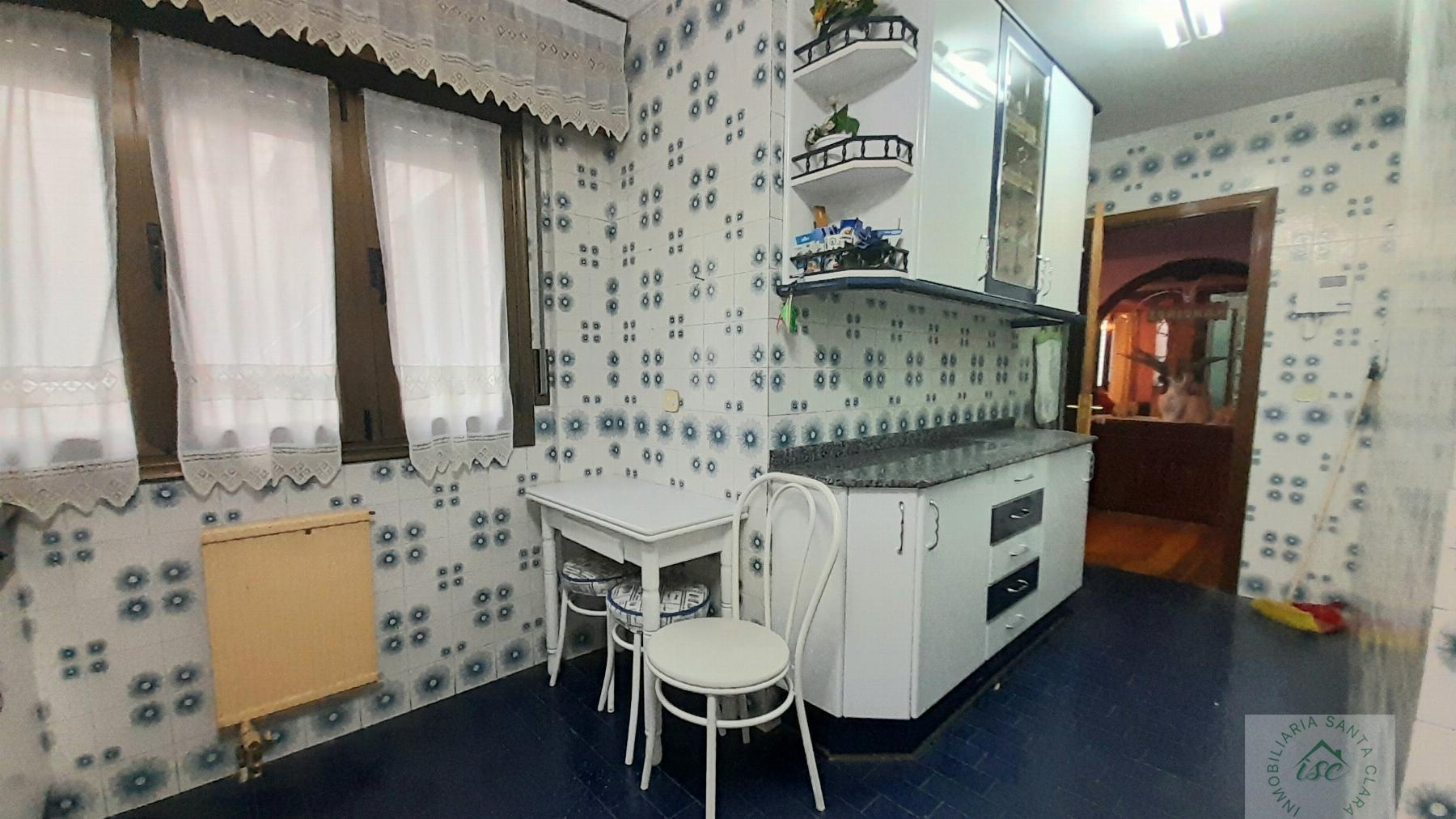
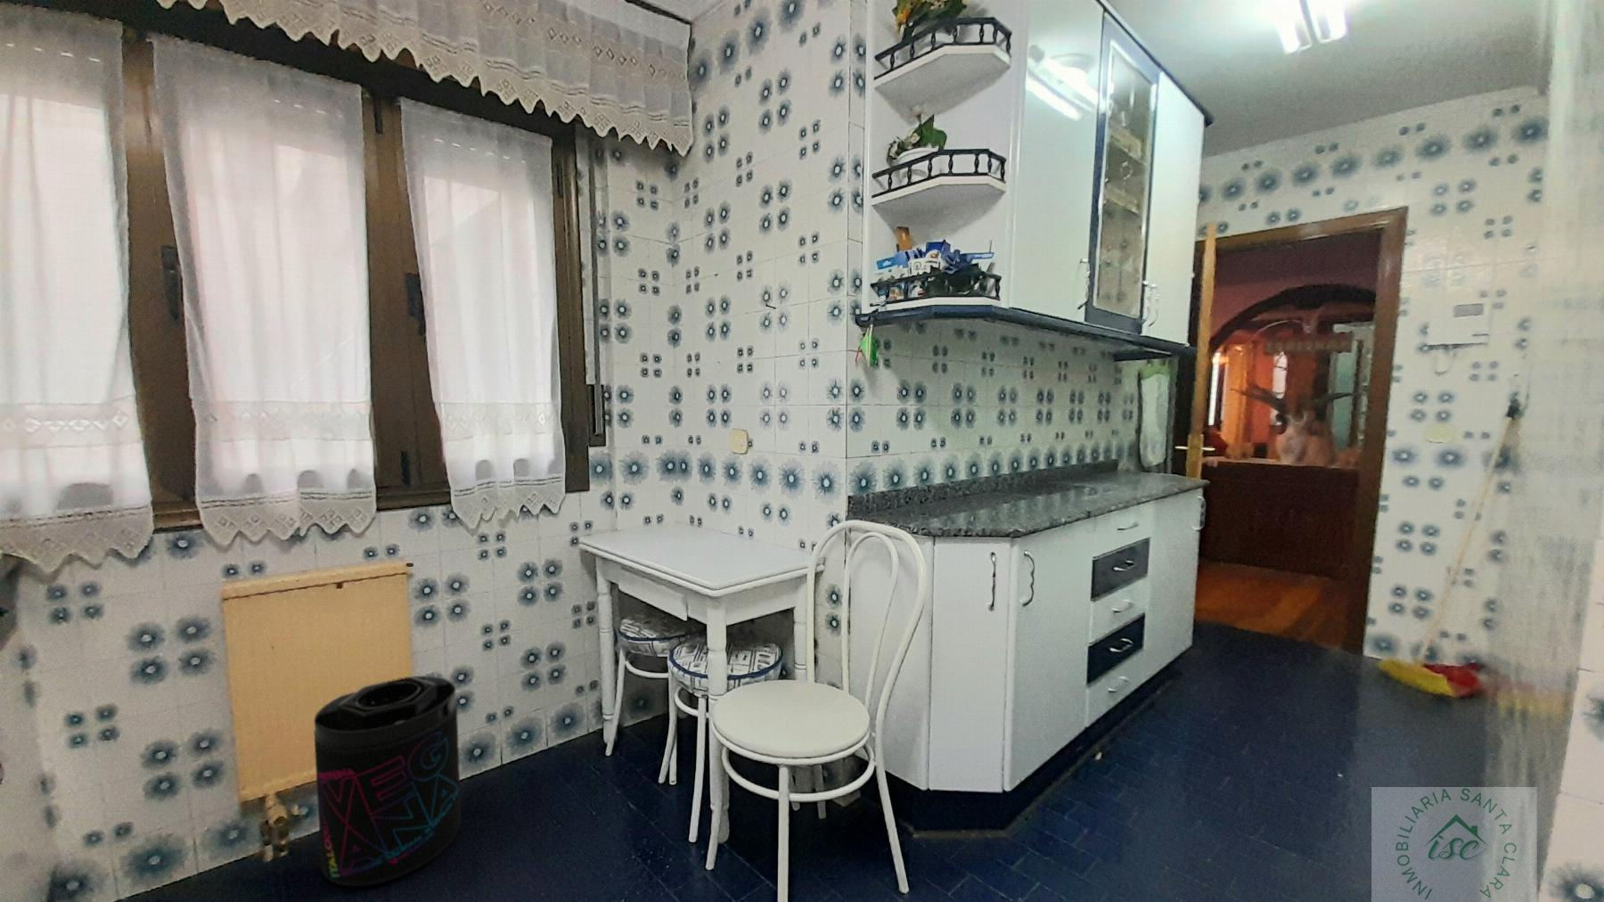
+ supplement container (391, 769)
